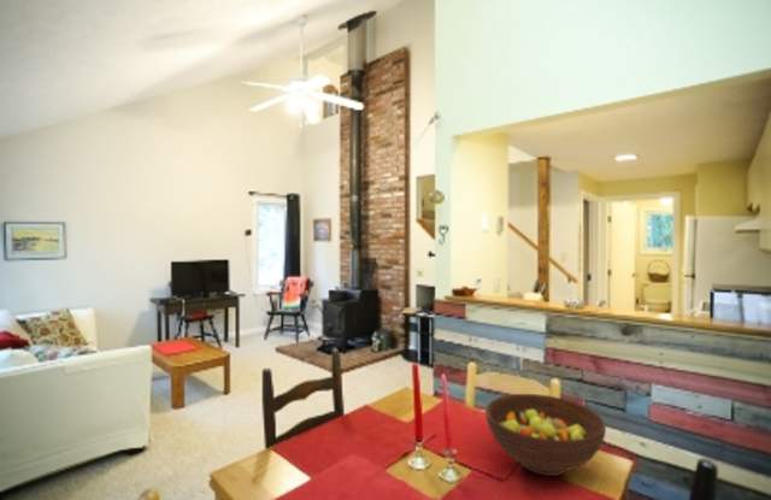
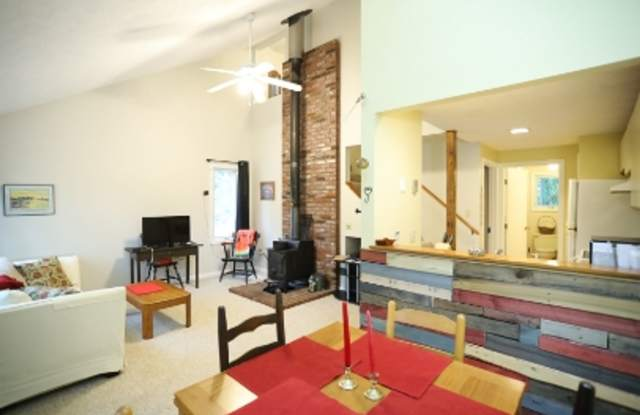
- fruit bowl (542, 439)
